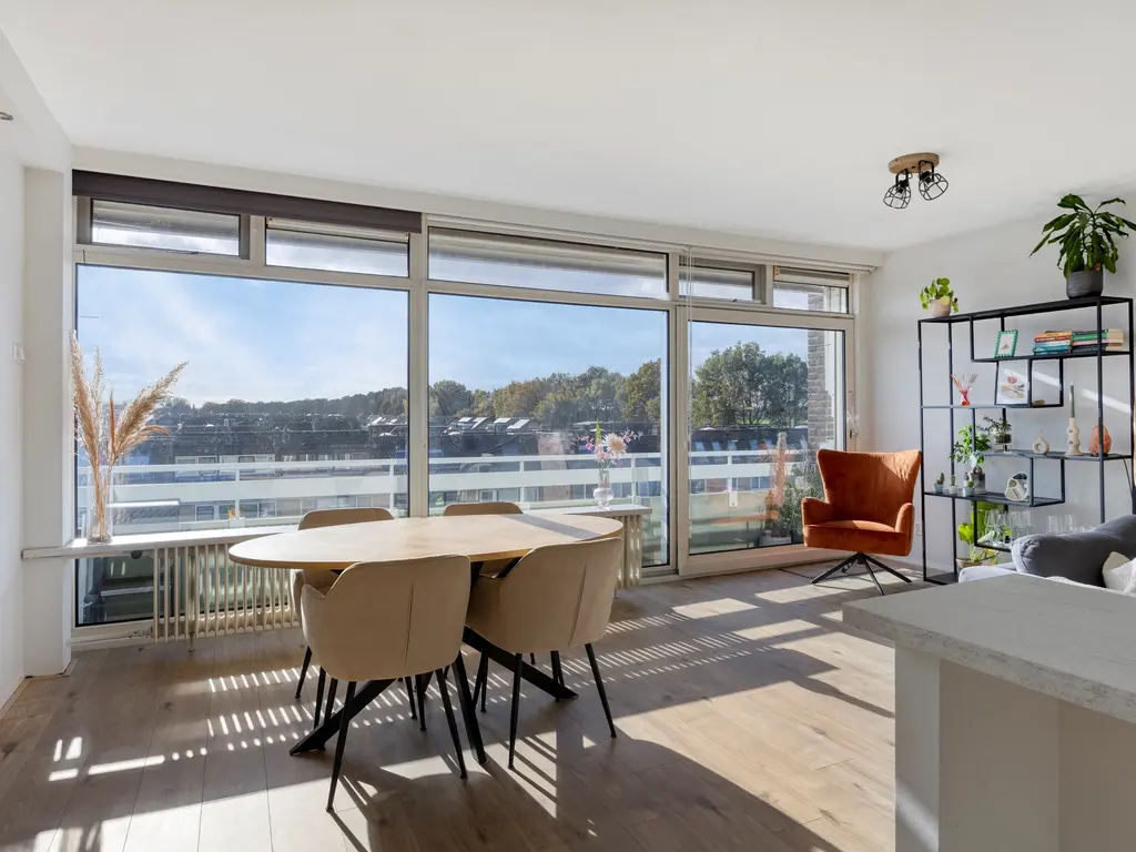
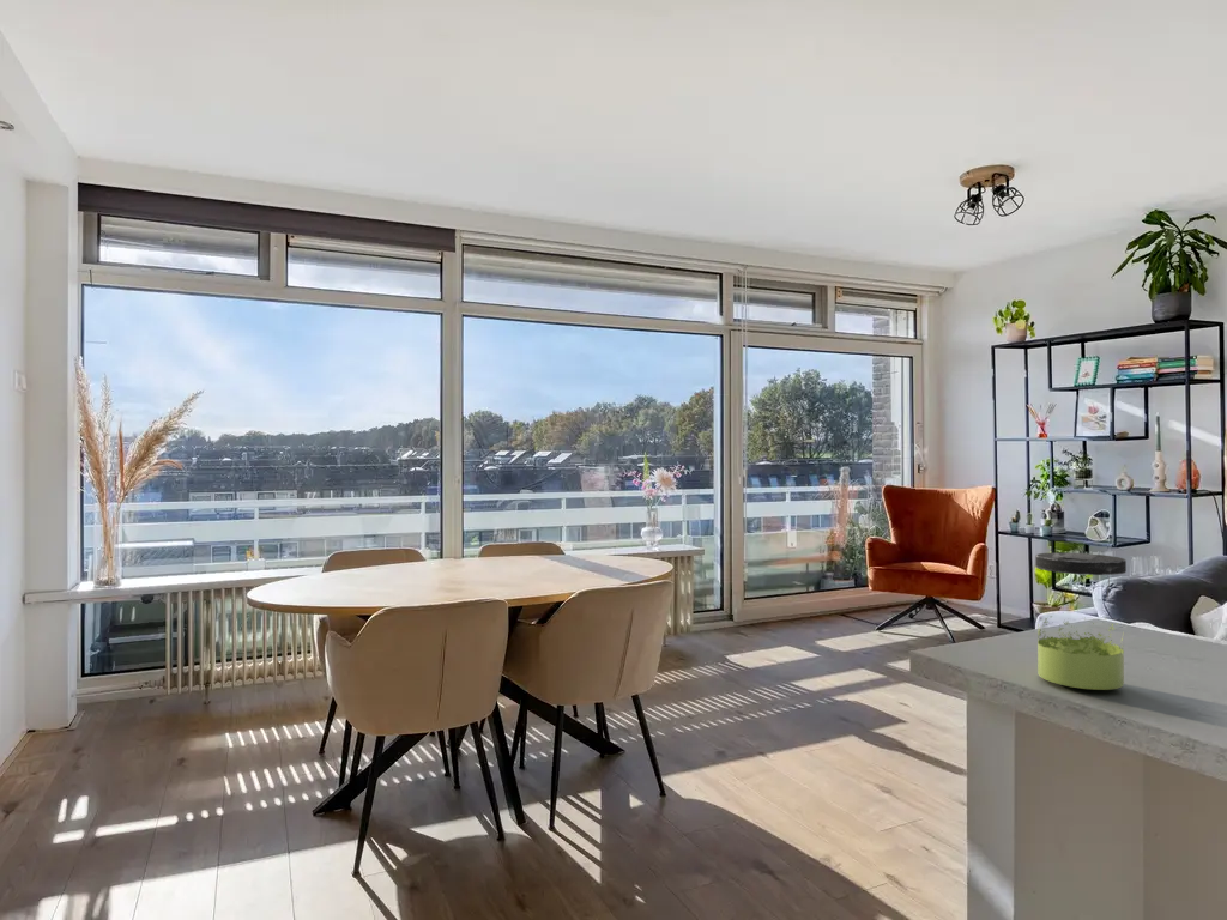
+ jar (1084, 617)
